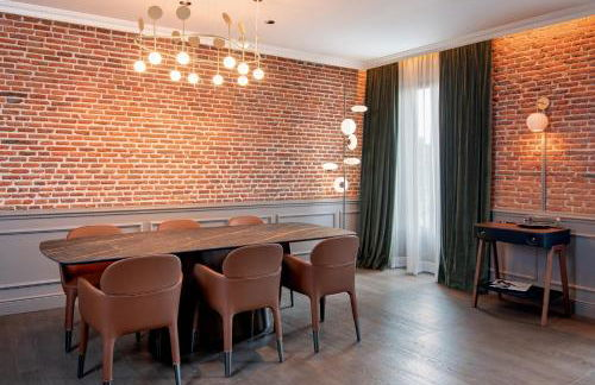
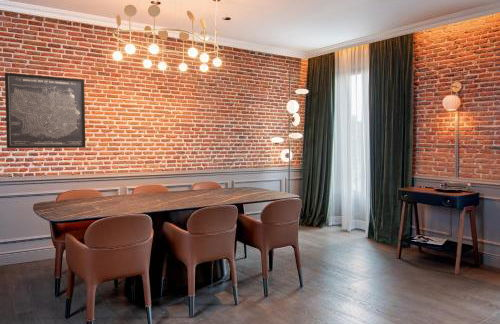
+ wall art (47, 112)
